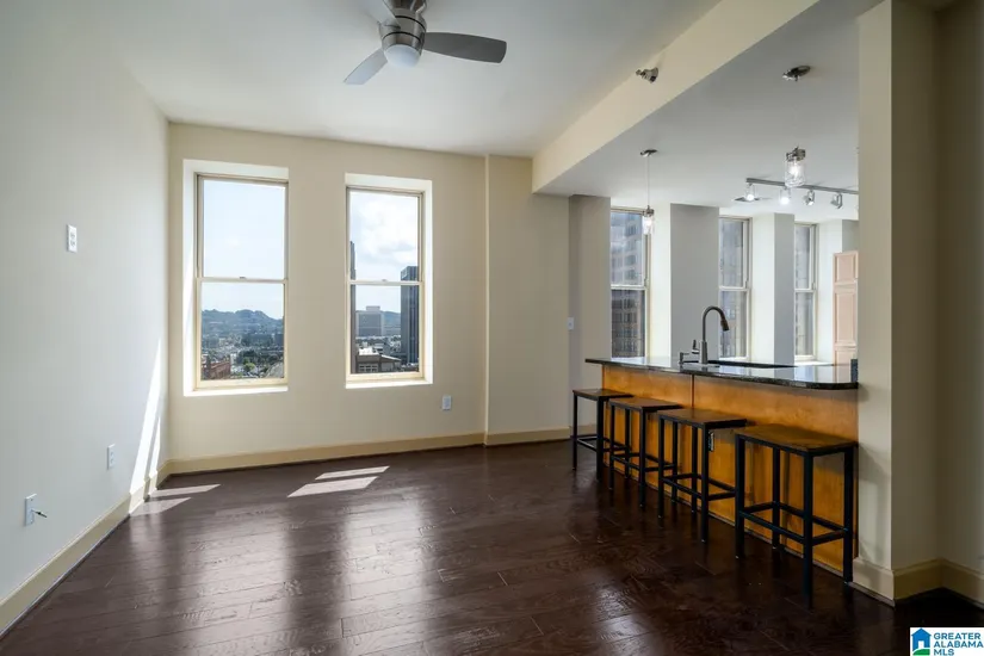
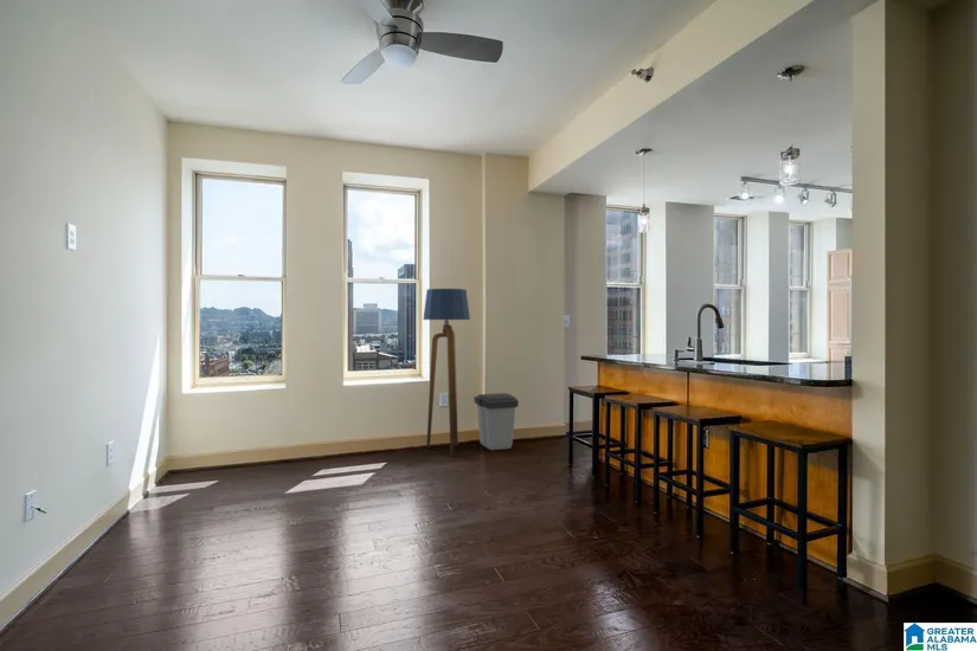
+ trash can (494, 420)
+ floor lamp (448, 369)
